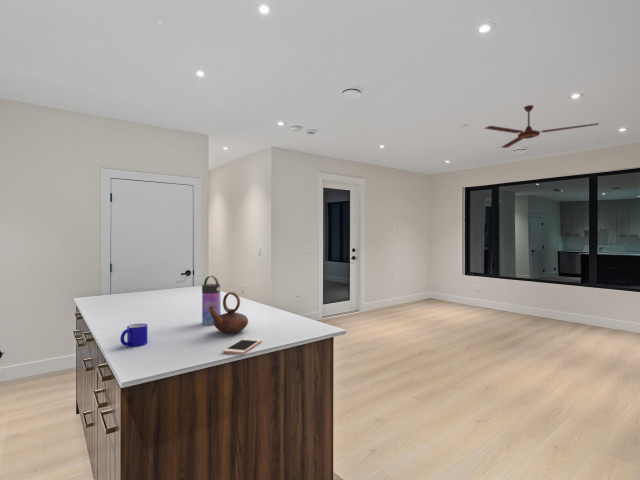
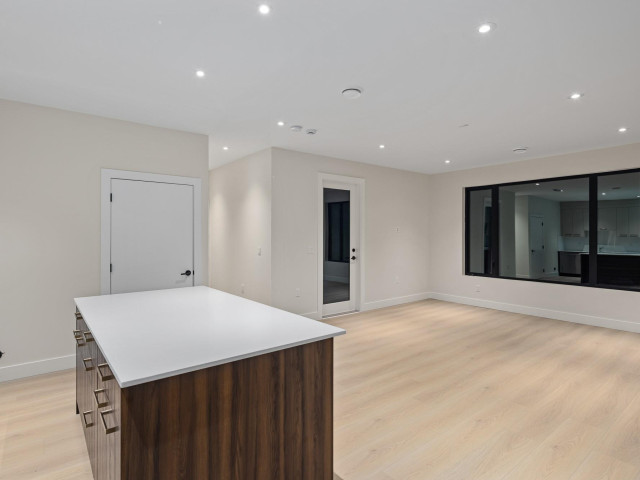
- ceiling fan (543, 130)
- water bottle (211, 299)
- mug (133, 335)
- teapot (227, 313)
- cell phone (243, 345)
